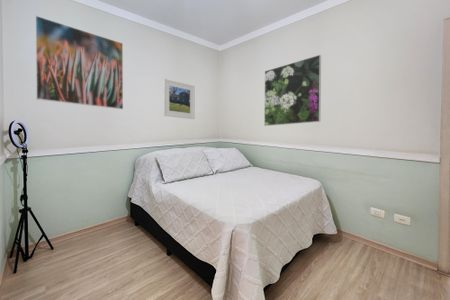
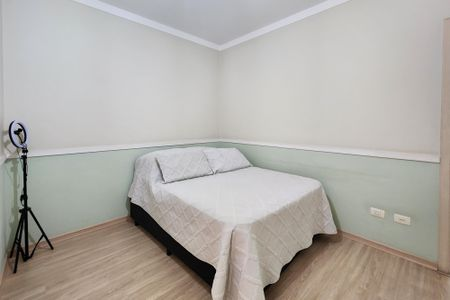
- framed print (179, 100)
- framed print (289, 94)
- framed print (84, 68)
